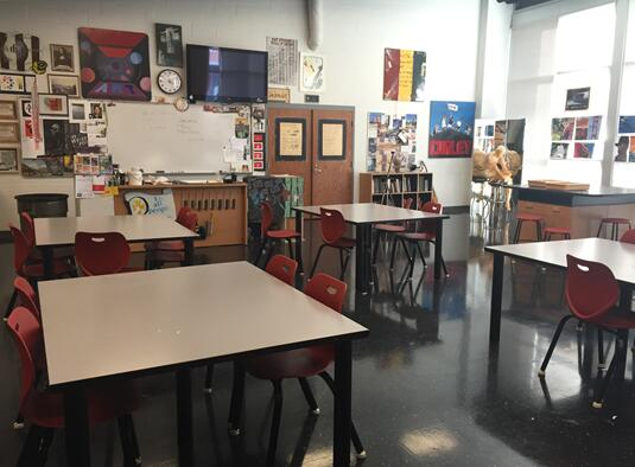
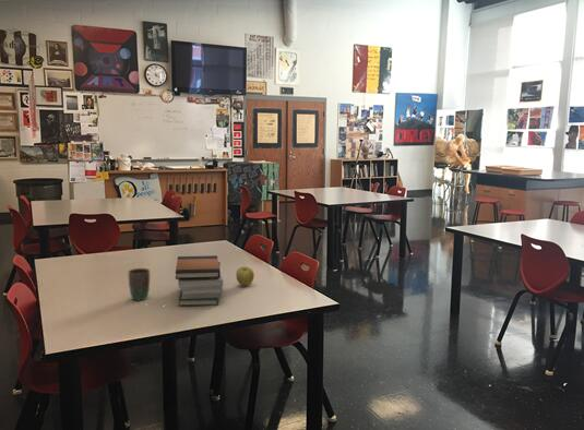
+ apple (245, 276)
+ mug (139, 283)
+ book stack (199, 279)
